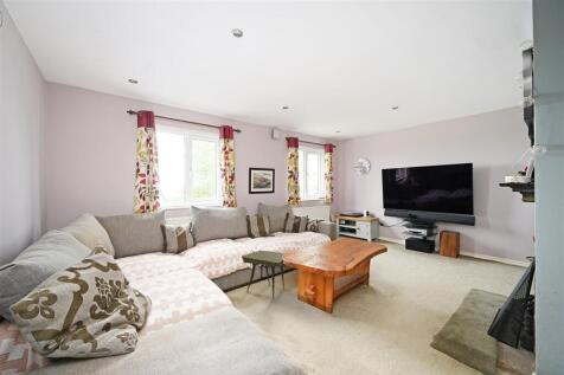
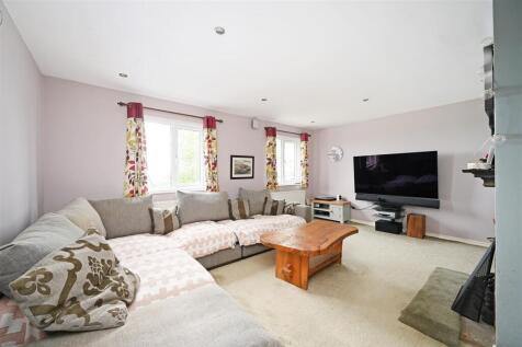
- side table (268, 273)
